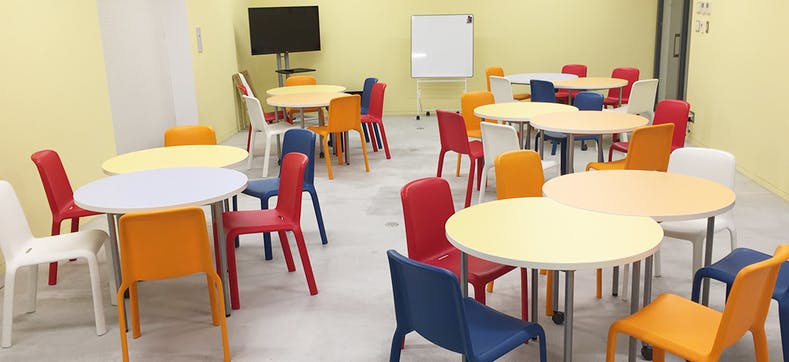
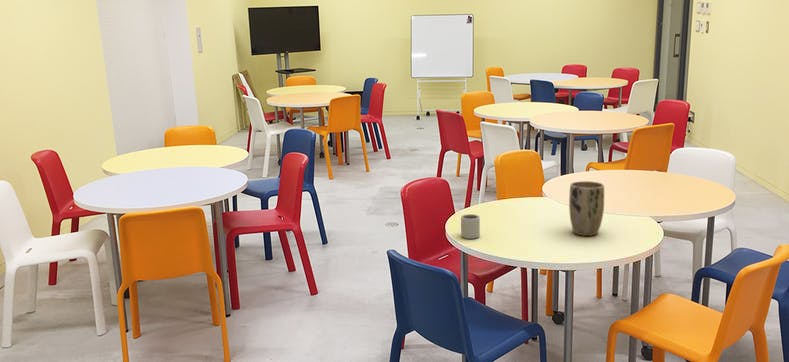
+ plant pot (586, 208)
+ cup (471, 225)
